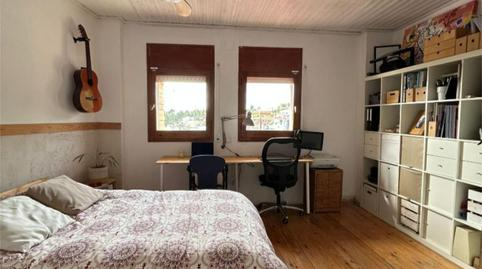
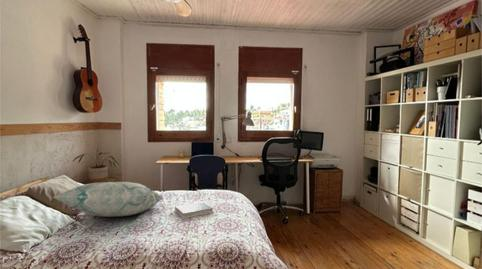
+ decorative pillow (115, 200)
+ hardback book (194, 209)
